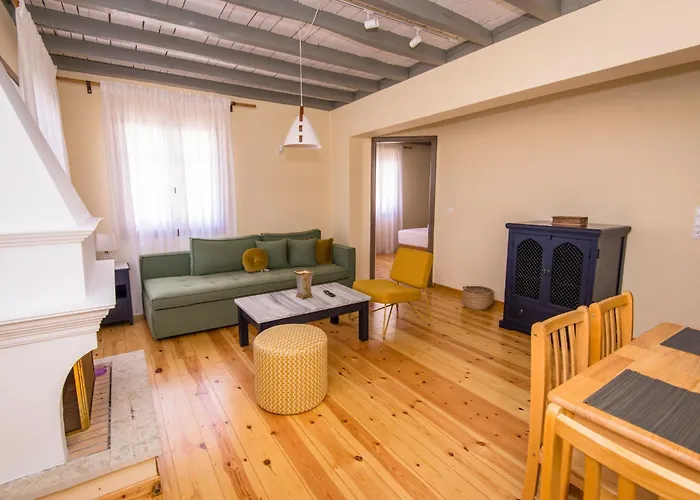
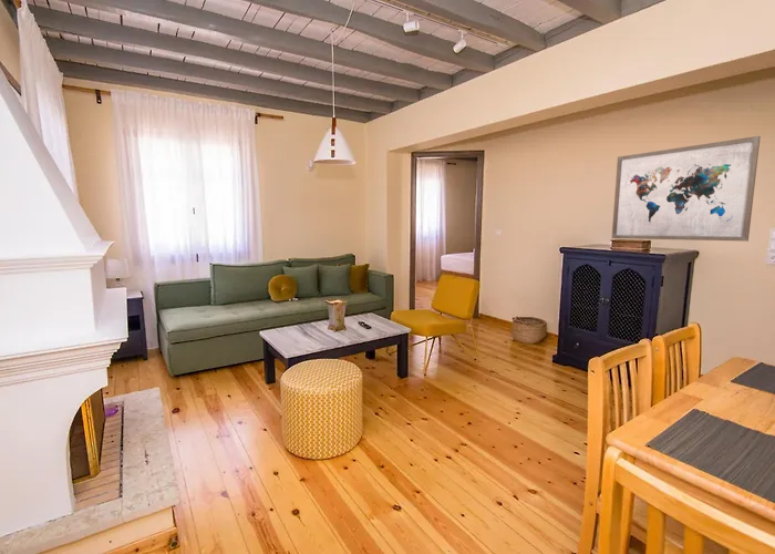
+ wall art (675, 194)
